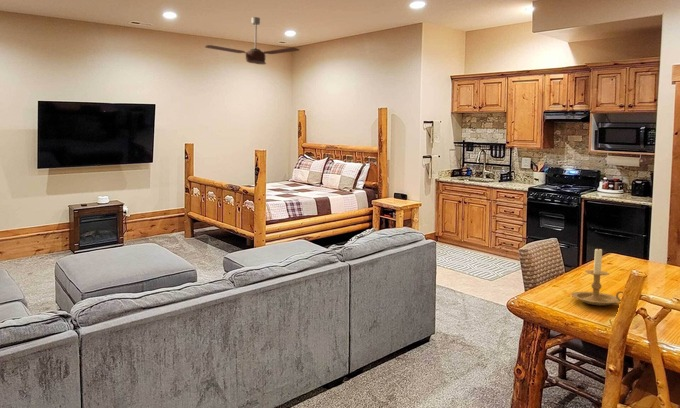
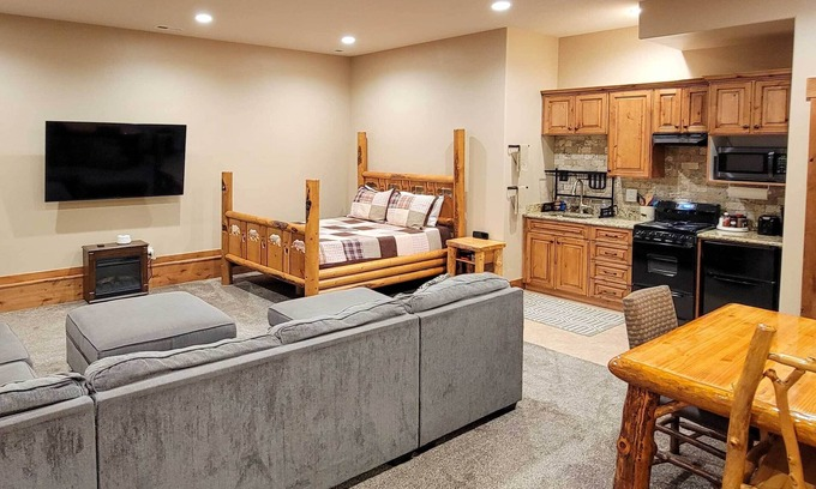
- ceiling fan (255, 41)
- candle holder (597, 274)
